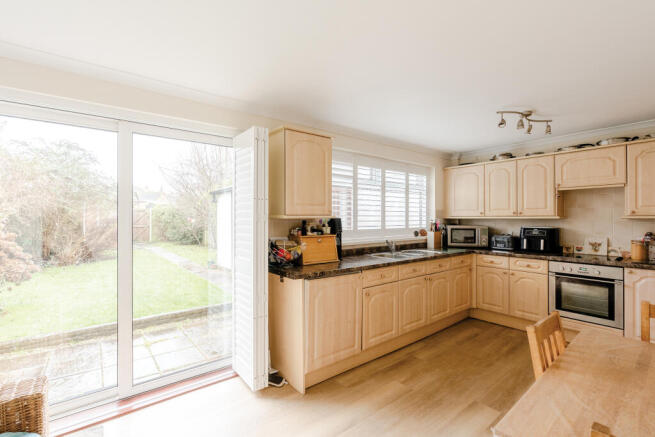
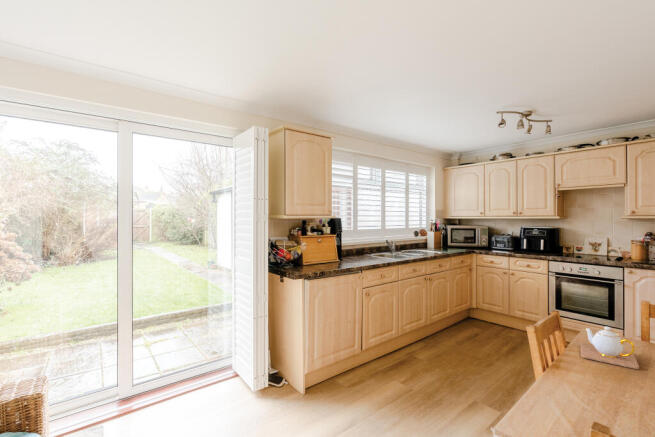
+ teapot (607, 340)
